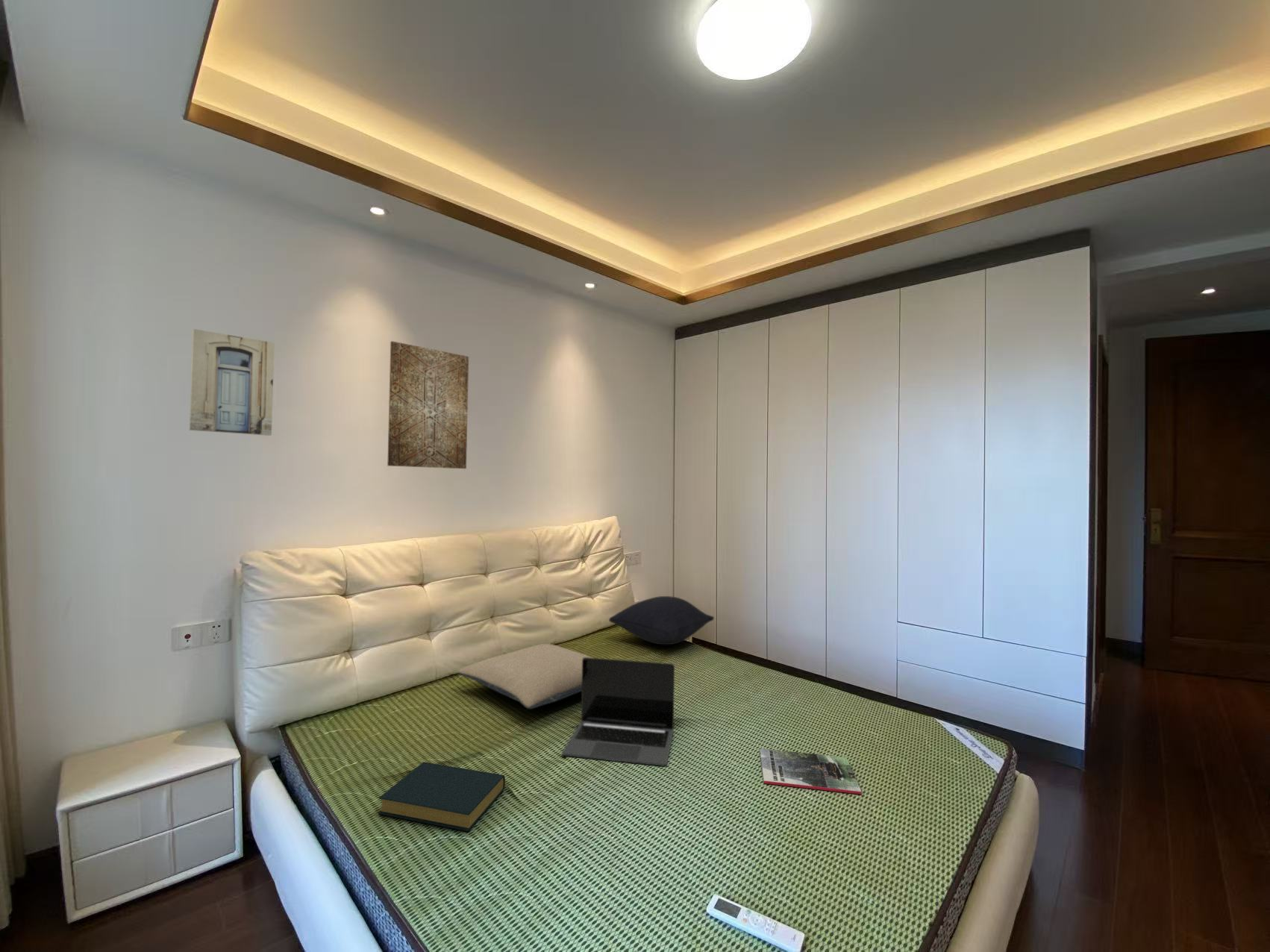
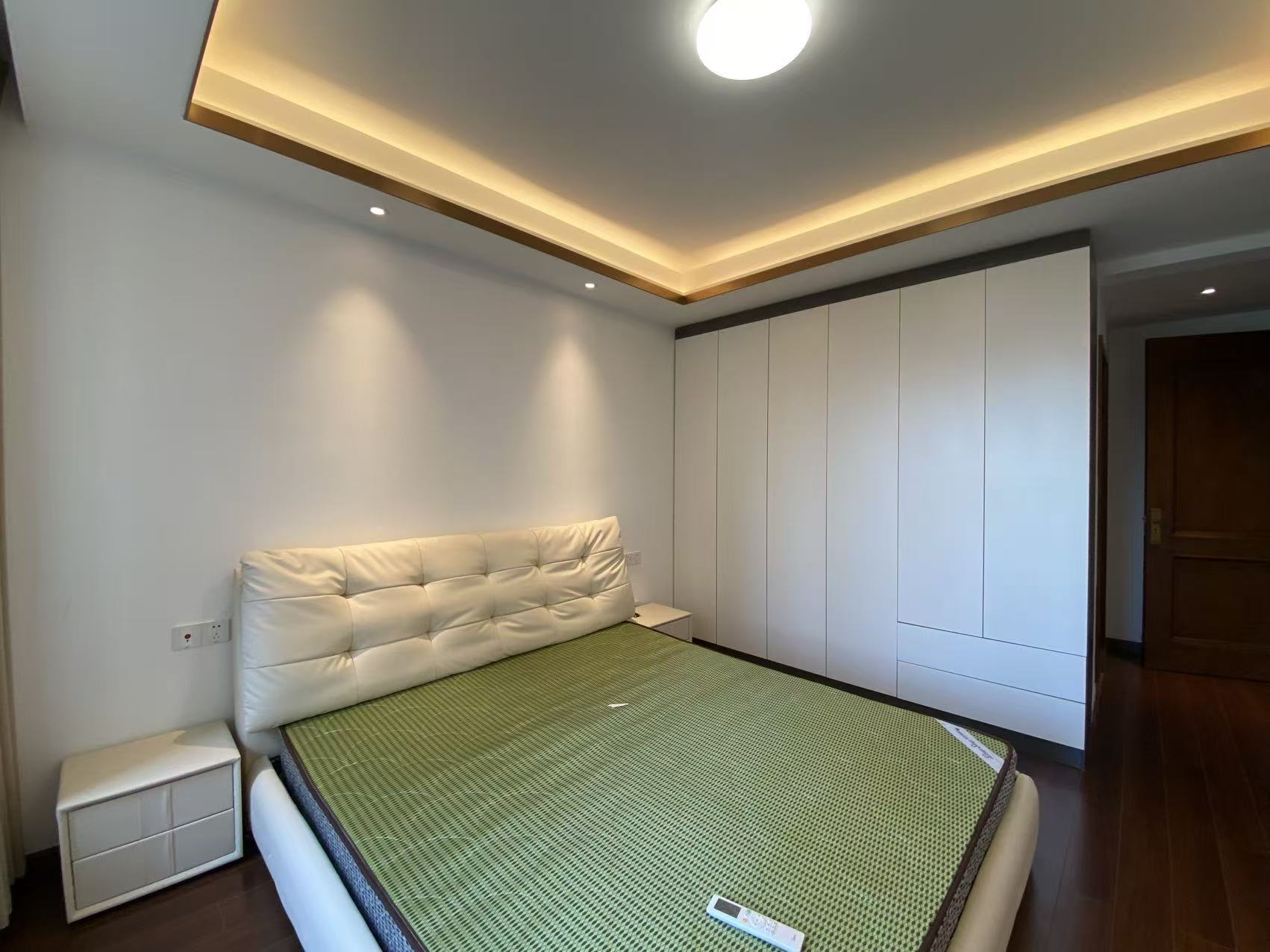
- hardback book (444, 793)
- laptop (621, 707)
- pillow (539, 671)
- wall art (430, 408)
- pillow (661, 619)
- wall art (233, 384)
- magazine (807, 769)
